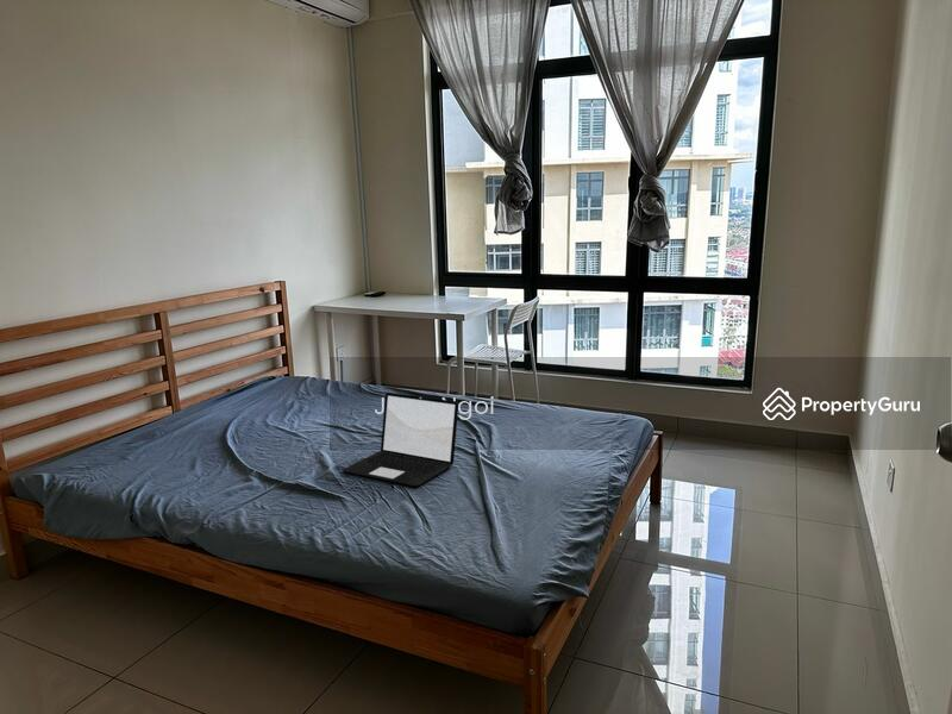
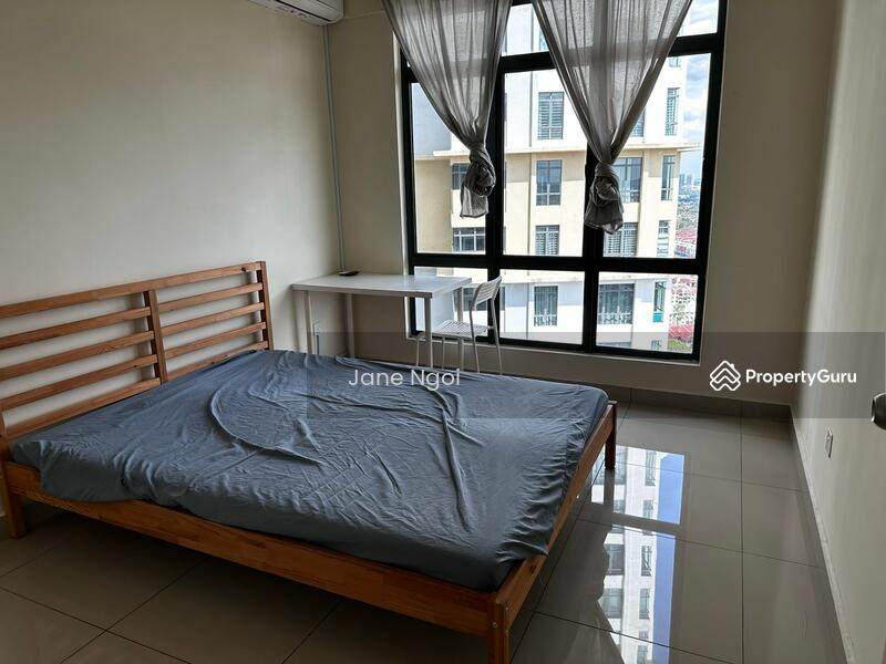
- laptop (400, 436)
